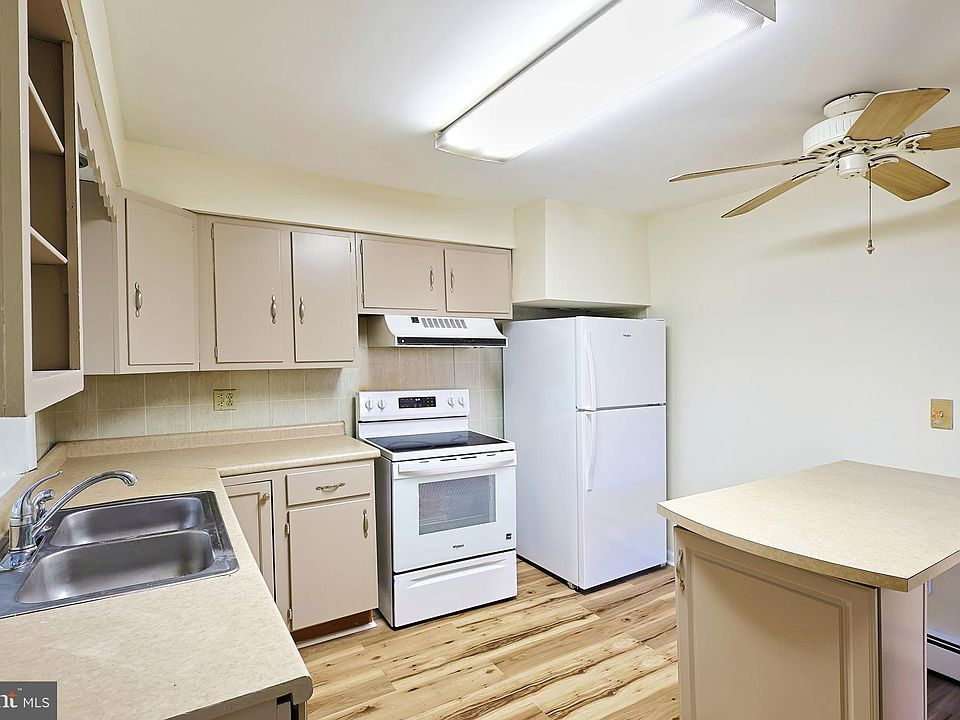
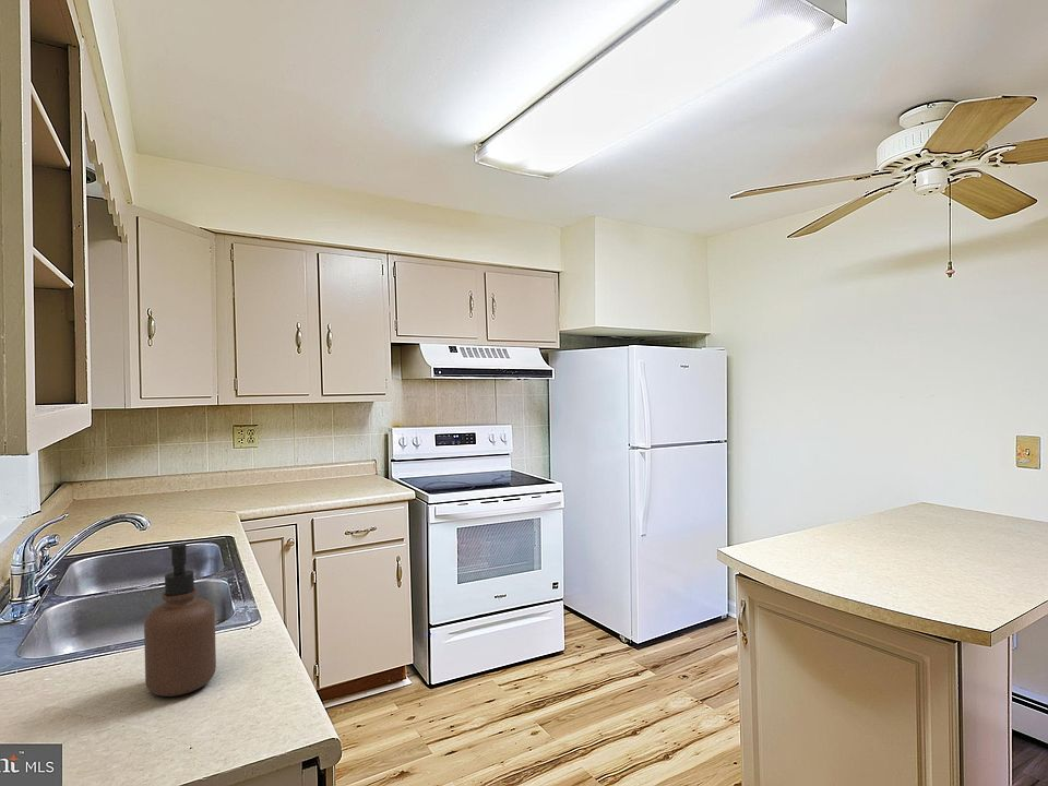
+ soap dispenser (180, 615)
